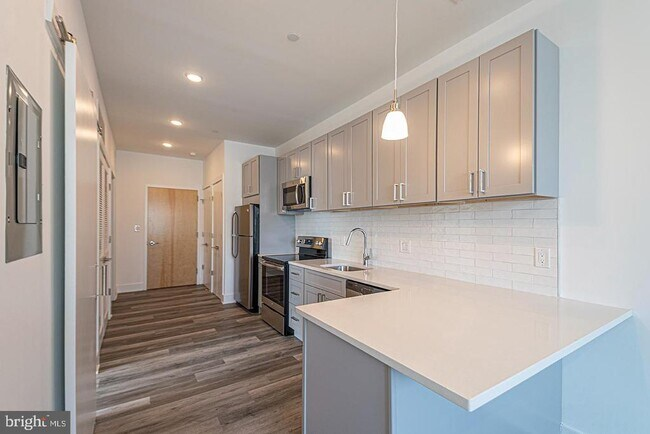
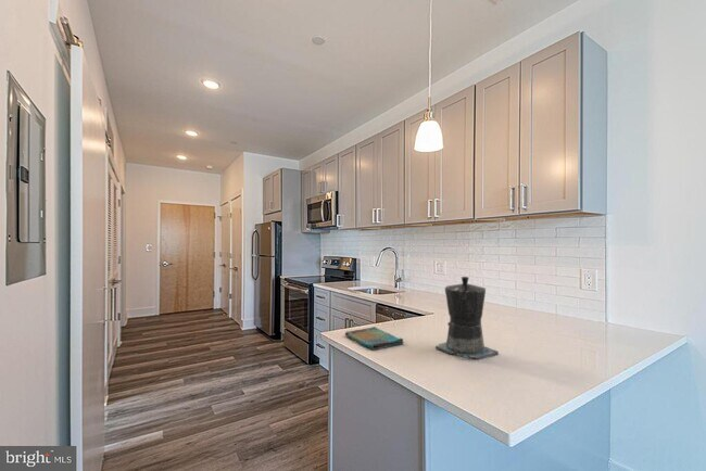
+ dish towel (373, 336)
+ coffee maker (465, 314)
